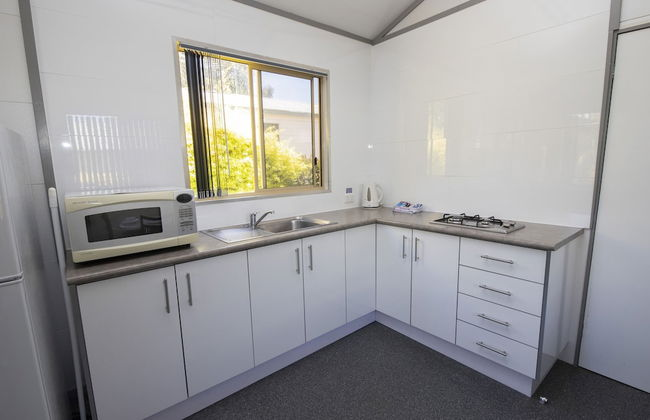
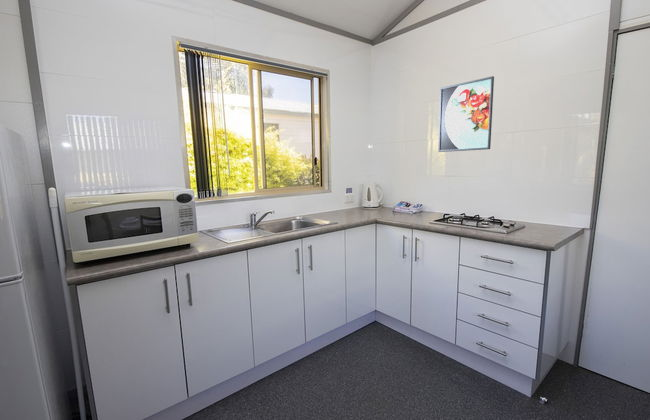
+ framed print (464, 117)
